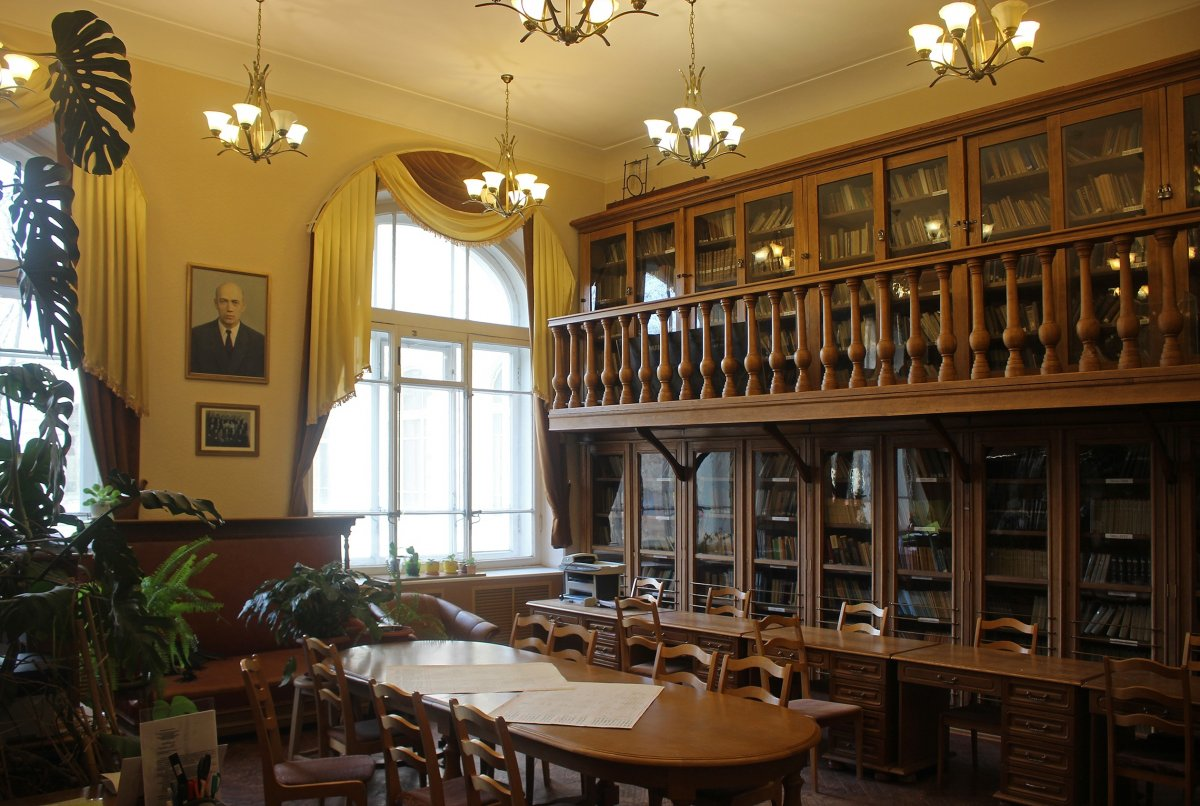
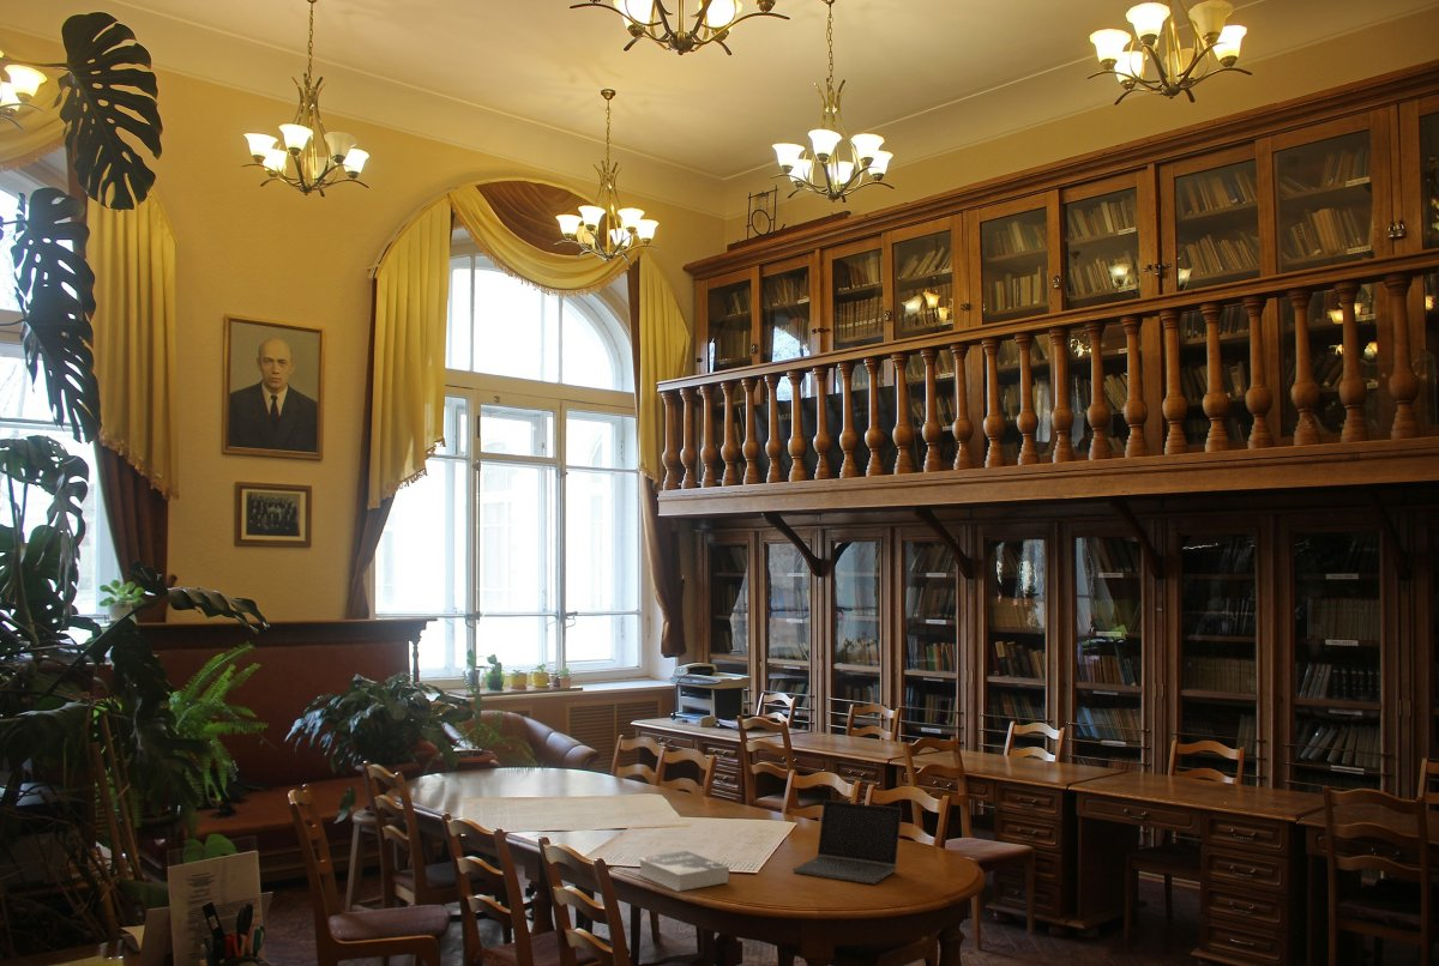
+ book (682, 870)
+ laptop computer (848, 840)
